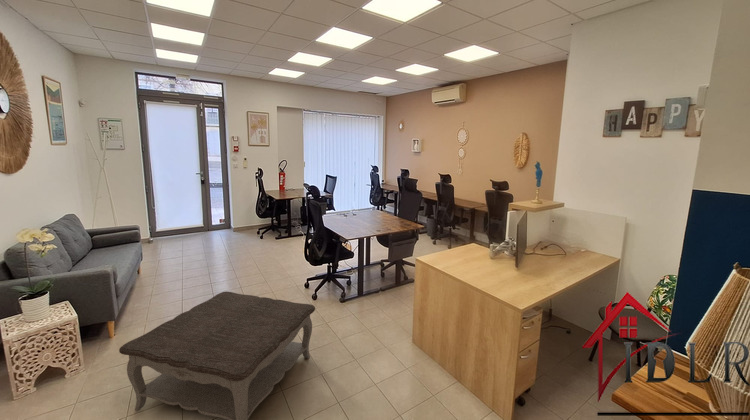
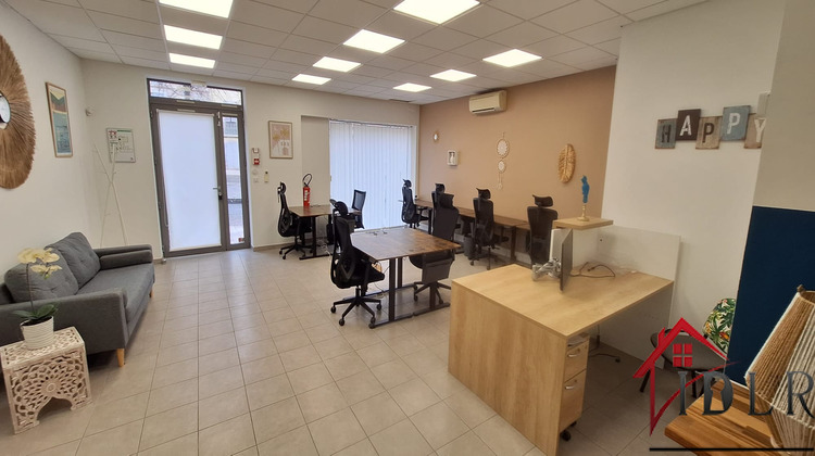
- coffee table (231, 352)
